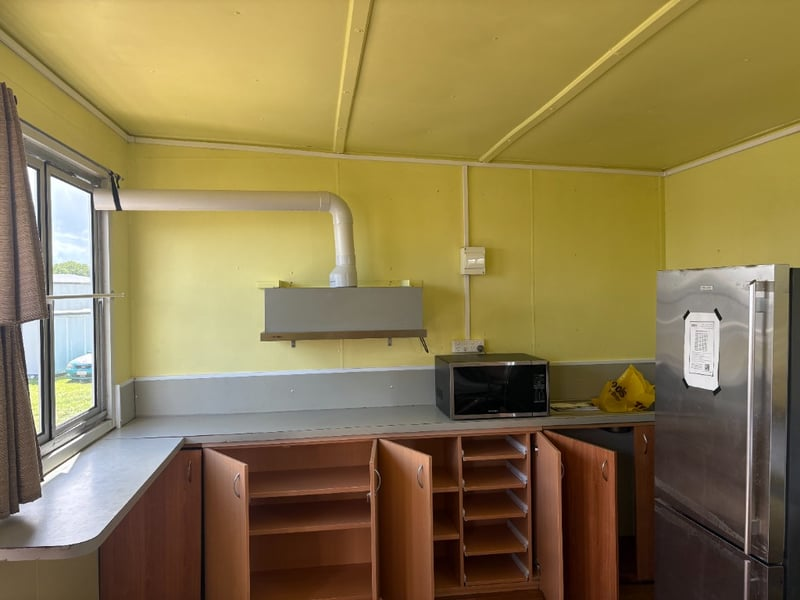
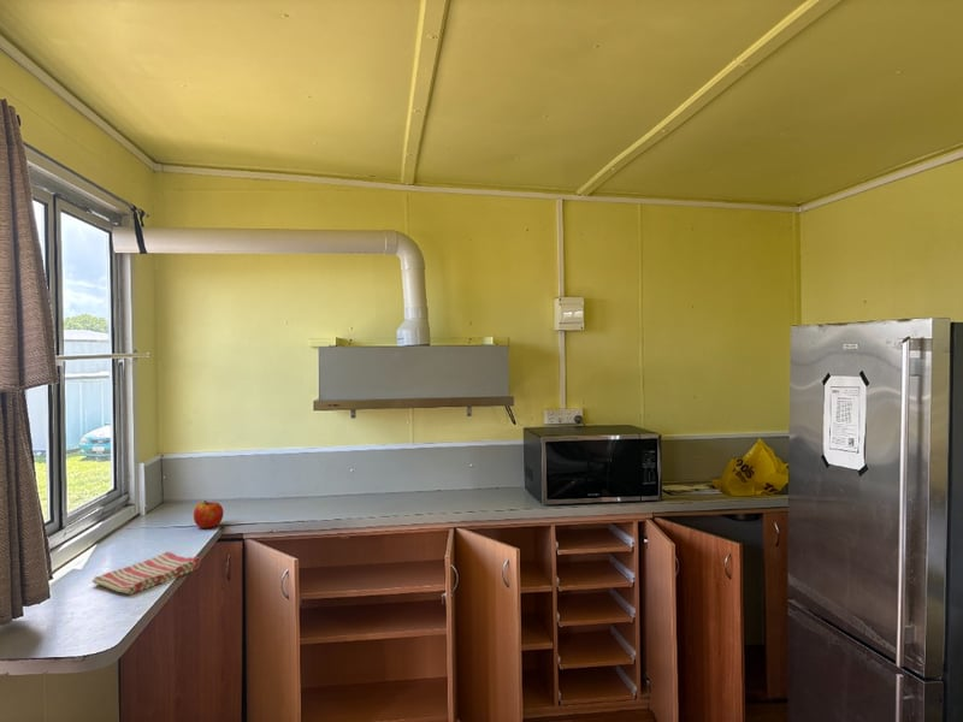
+ apple (208, 513)
+ dish towel (148, 569)
